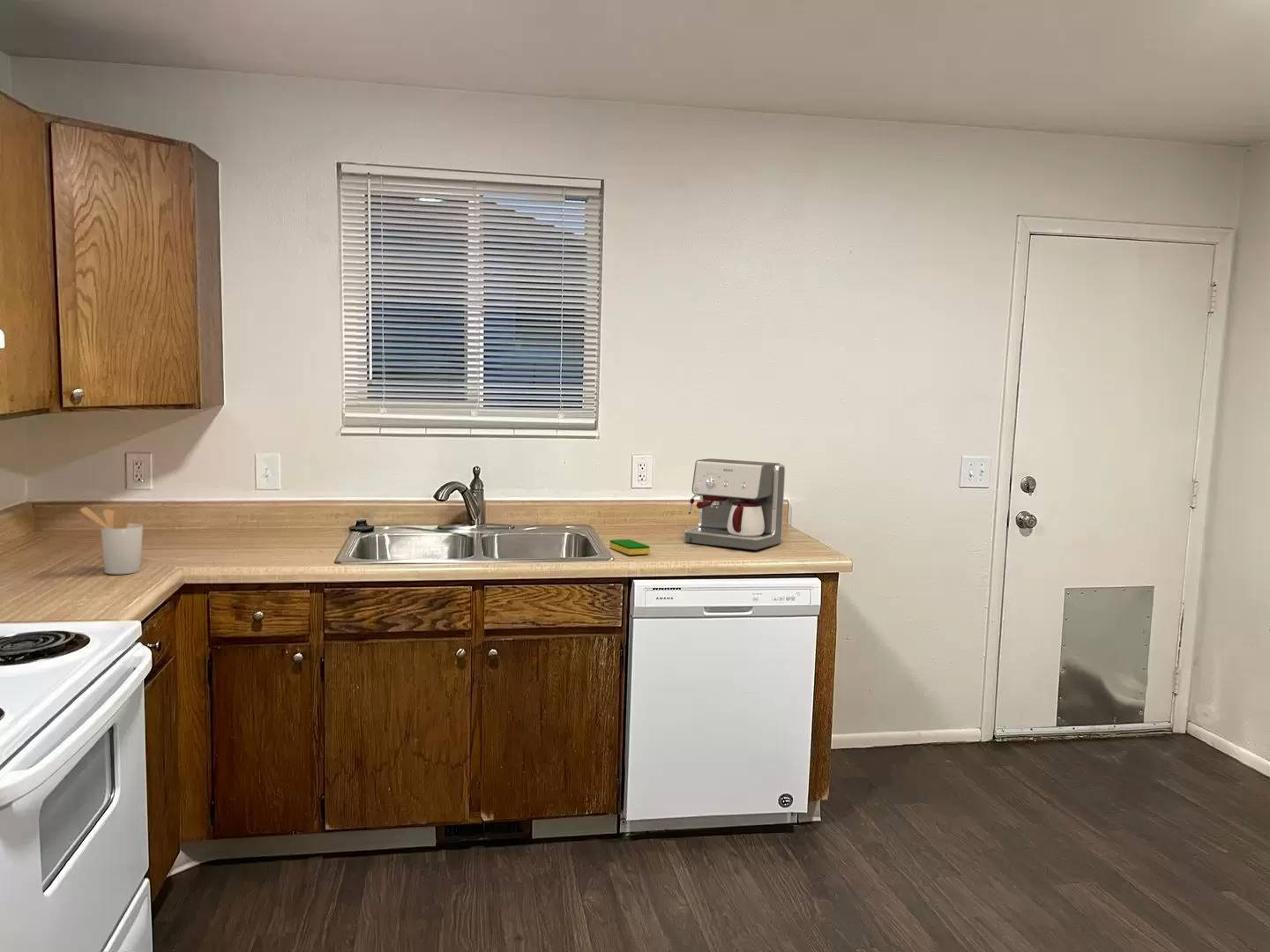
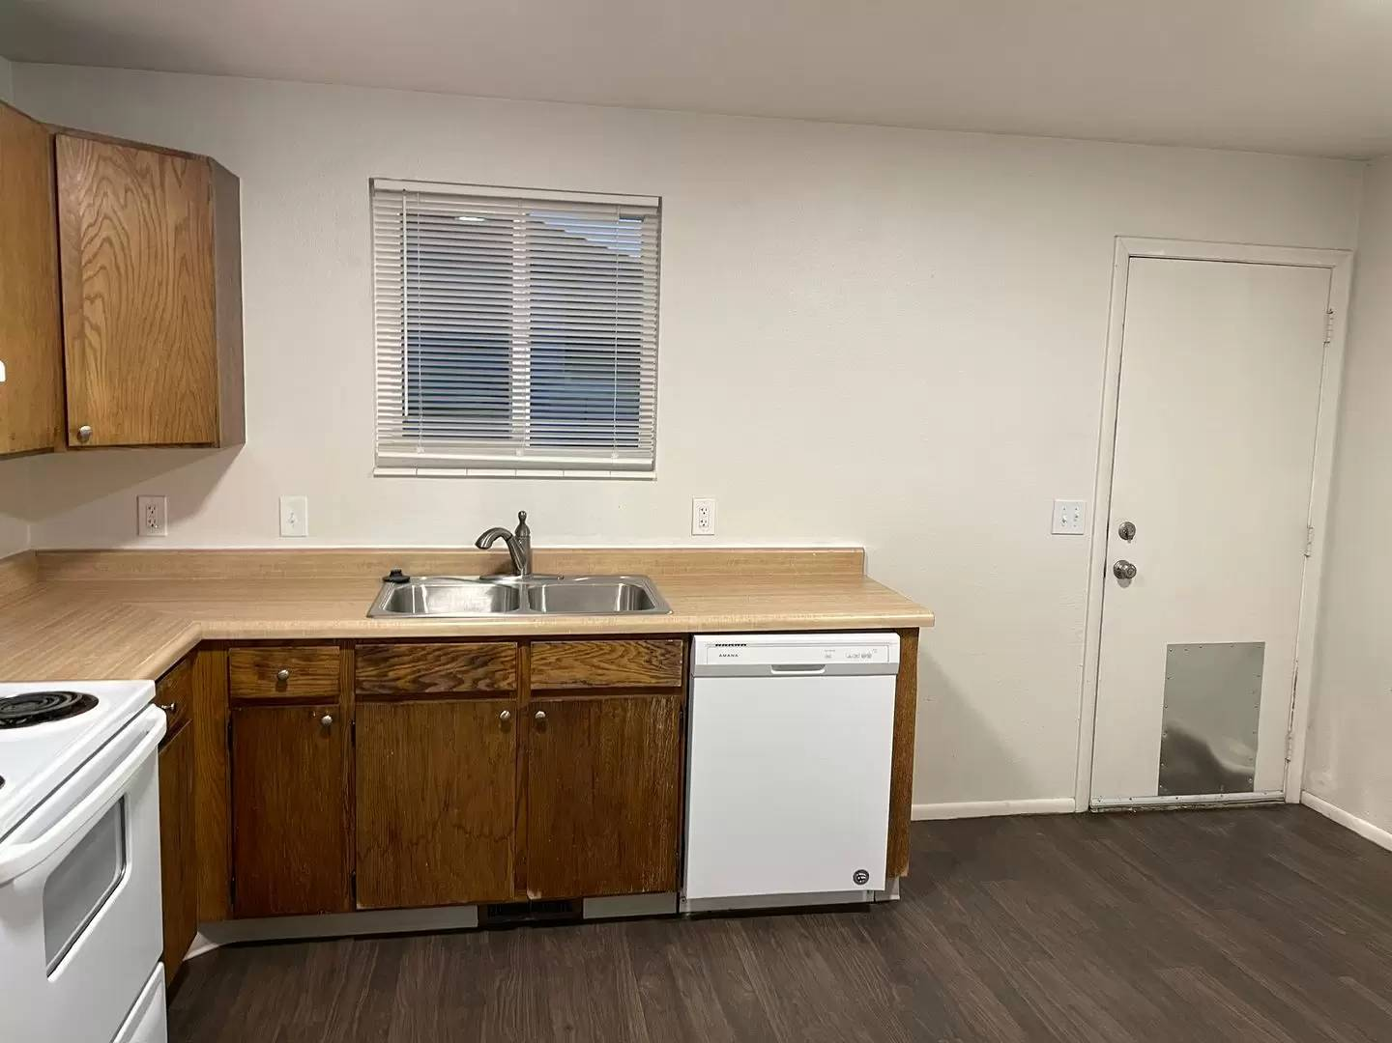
- utensil holder (110, 538)
- coffee maker (734, 502)
- dish sponge (629, 547)
